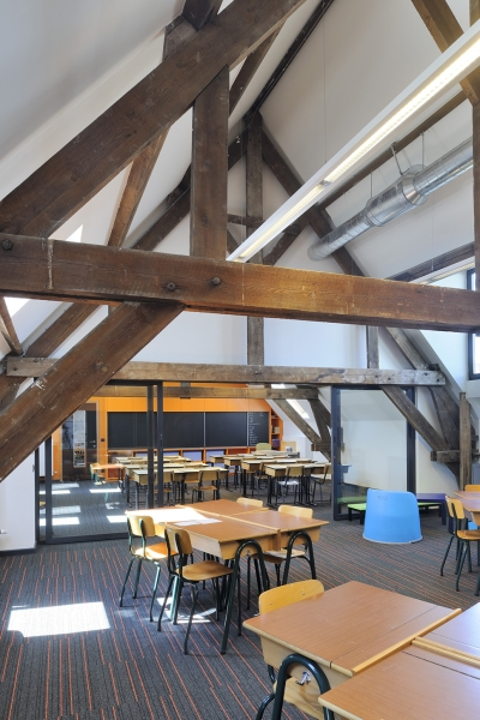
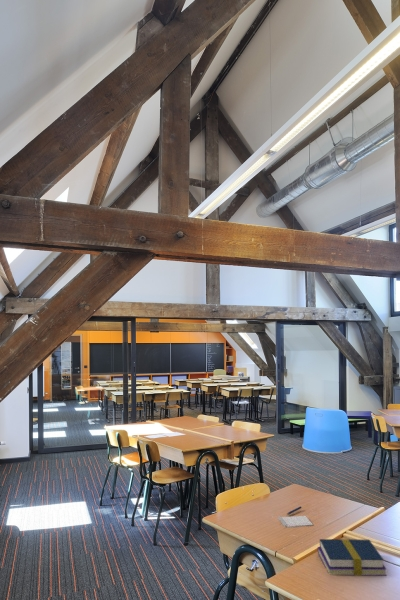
+ book (350, 556)
+ notebook (294, 516)
